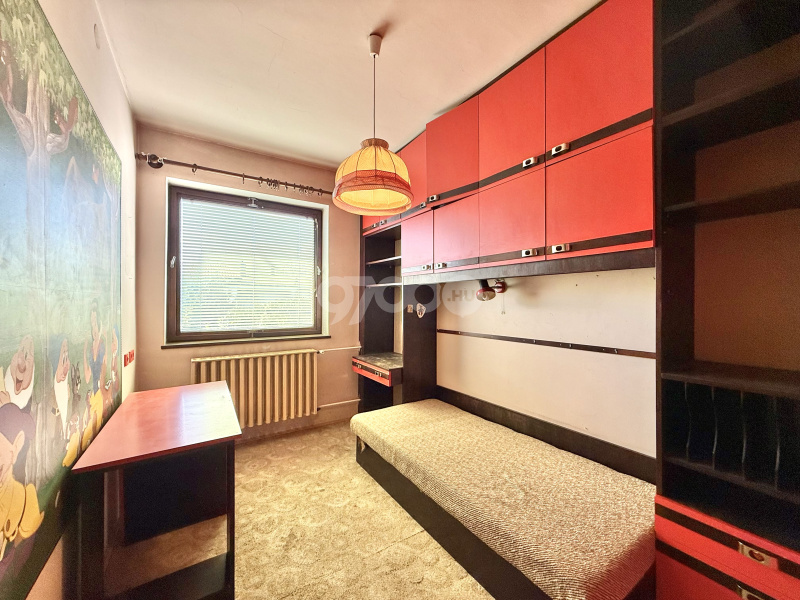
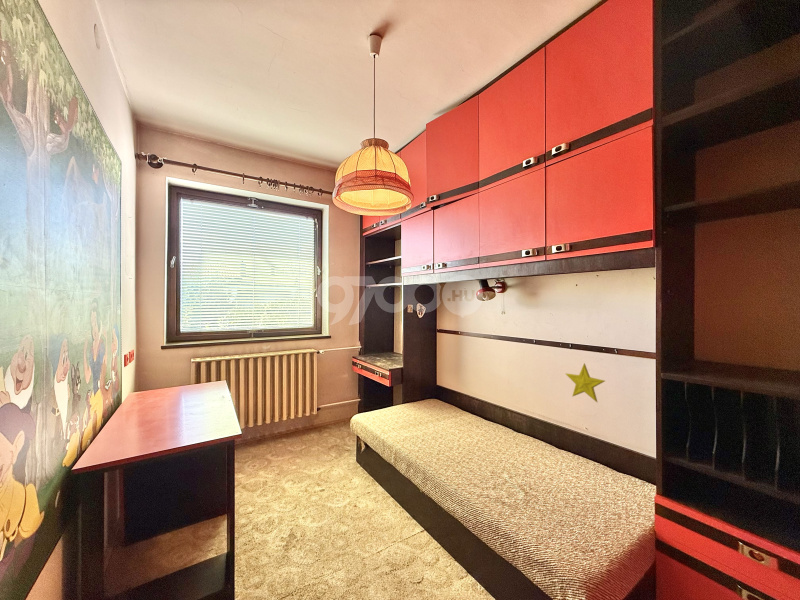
+ decorative star (584, 381)
